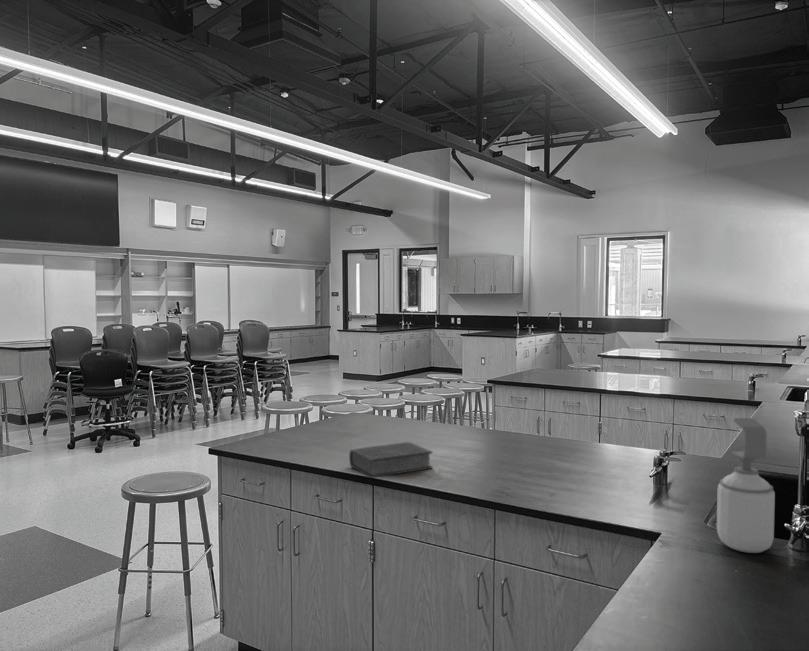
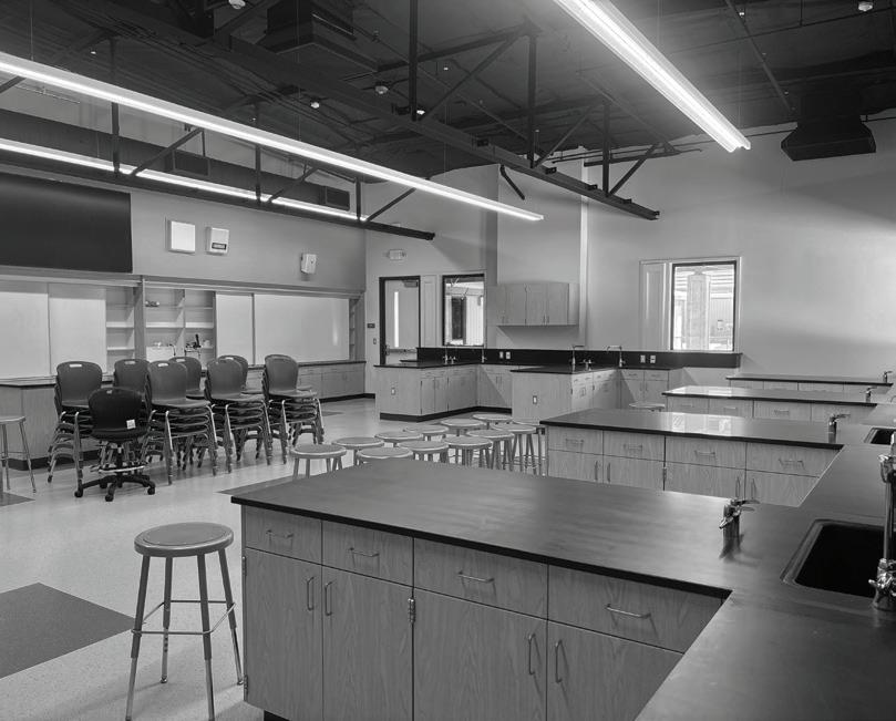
- book (390, 458)
- soap bottle (745, 482)
